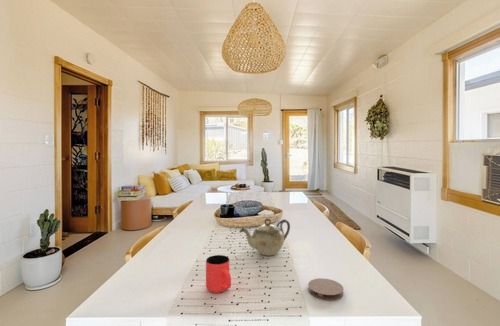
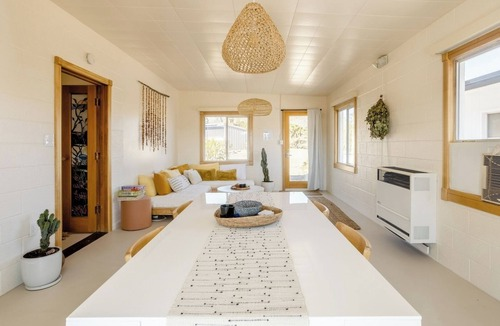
- coaster (325, 288)
- teapot (265, 235)
- cup (220, 275)
